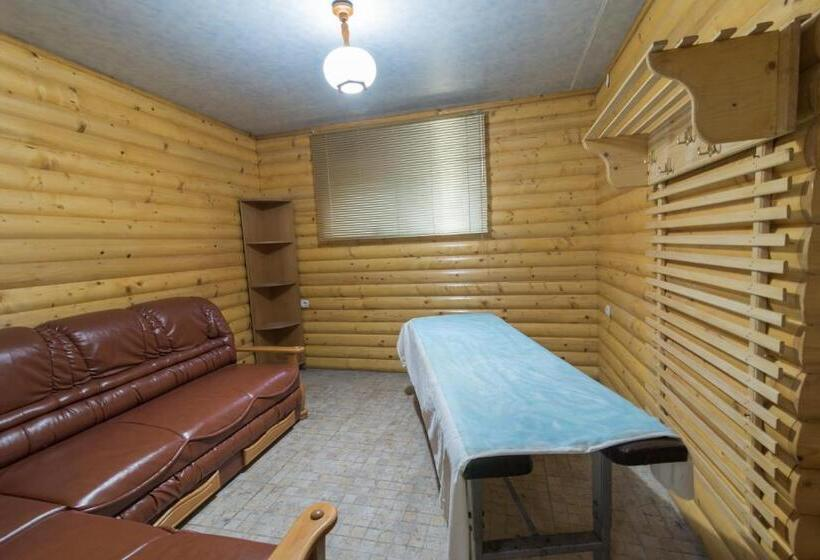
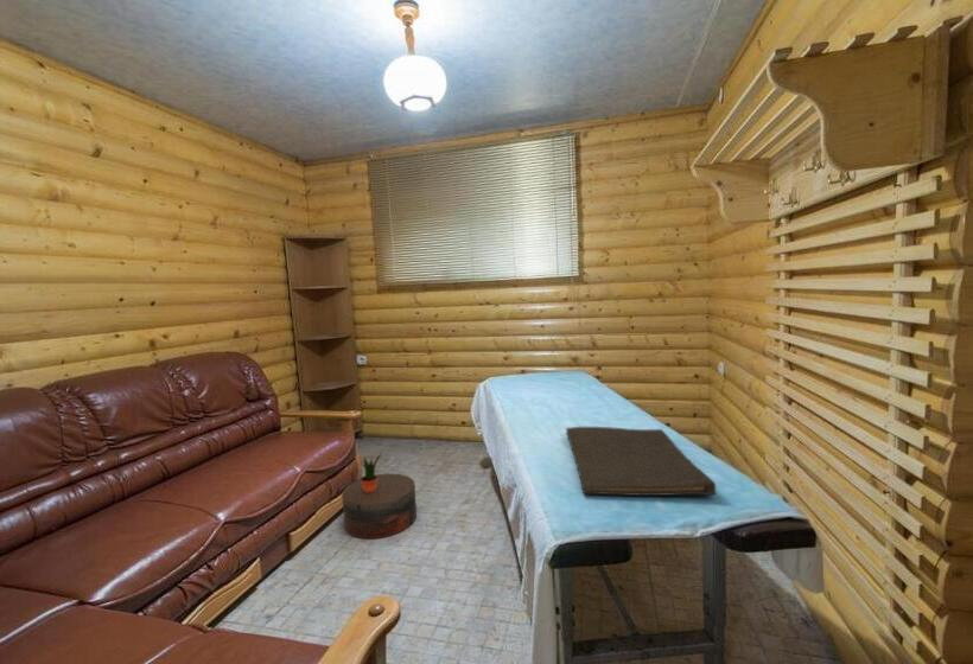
+ stool (380, 503)
+ potted plant (371, 470)
+ hand towel (625, 454)
